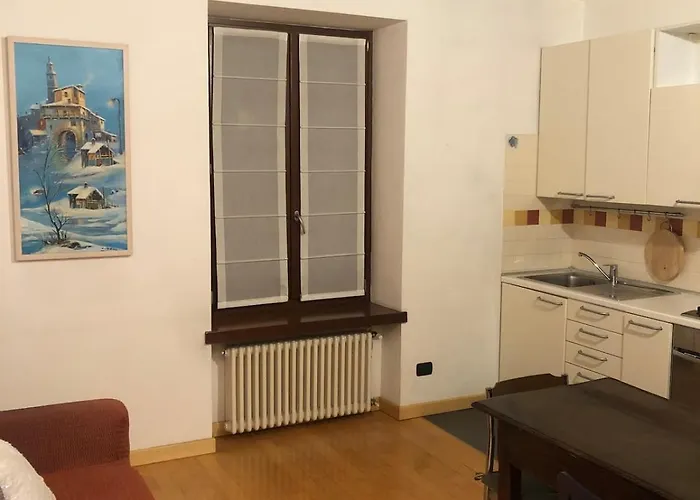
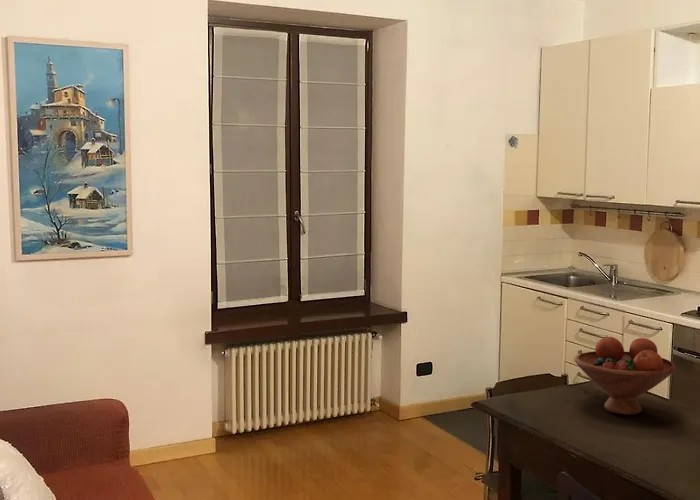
+ fruit bowl (623, 376)
